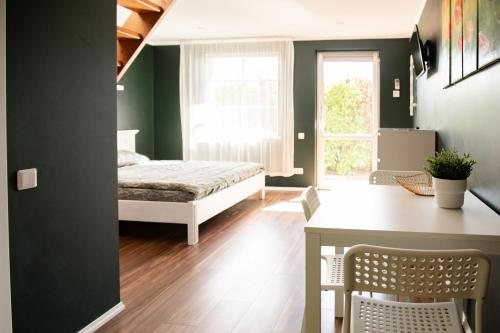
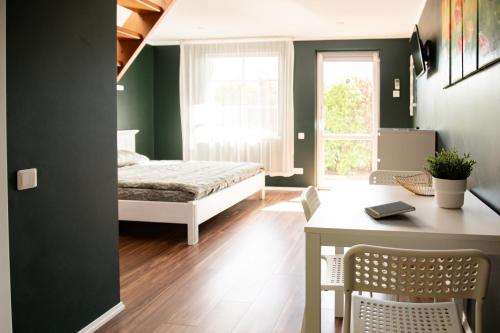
+ notepad (388, 209)
